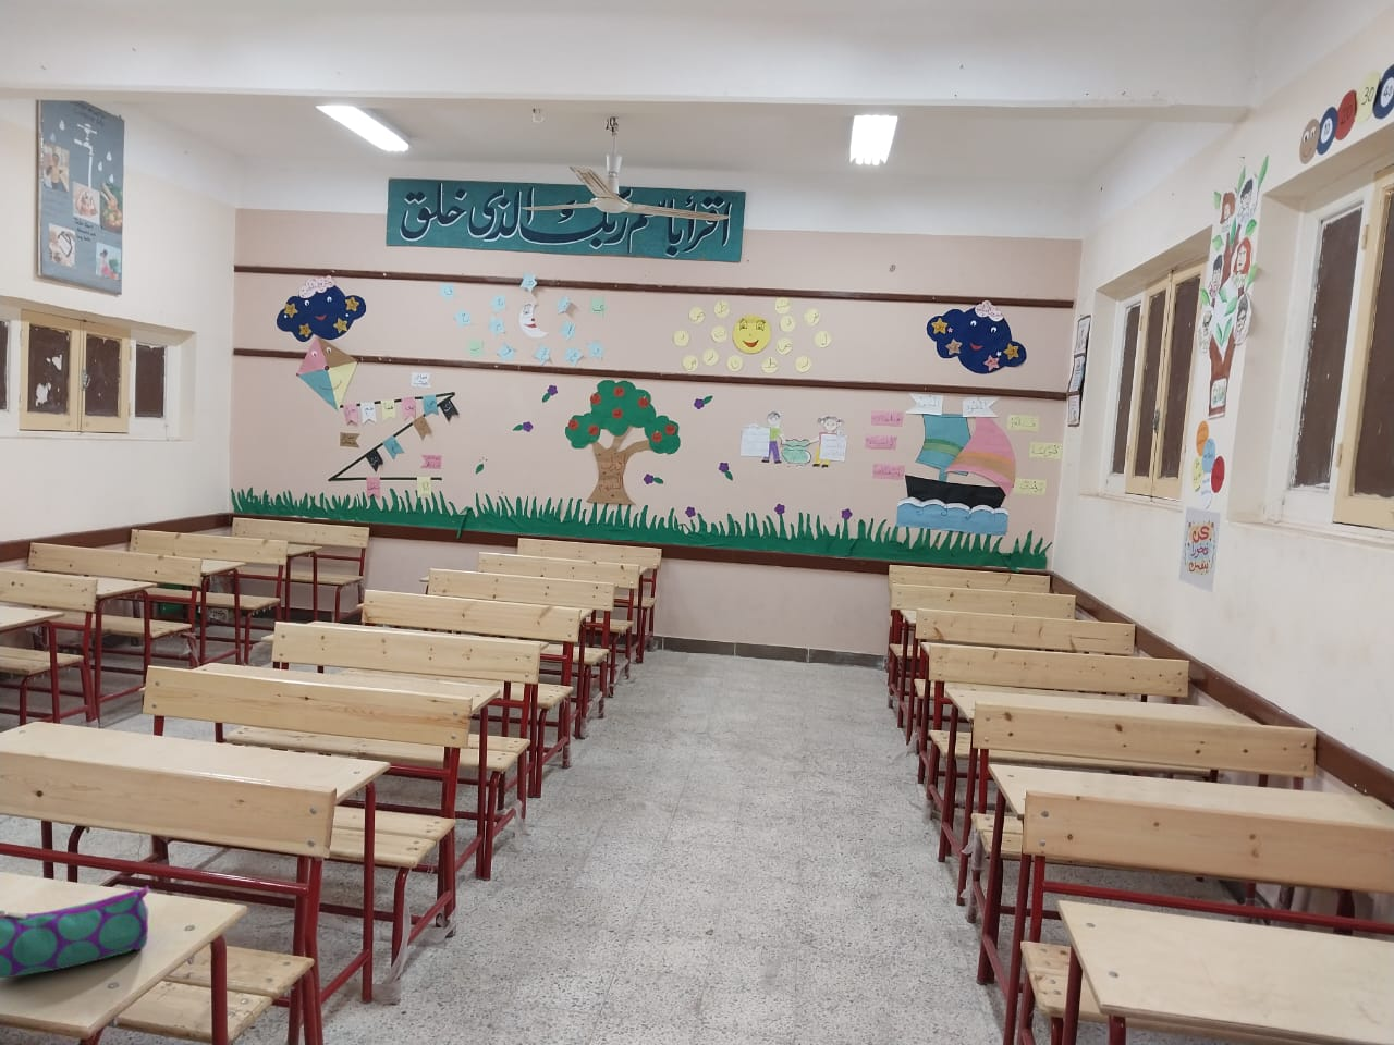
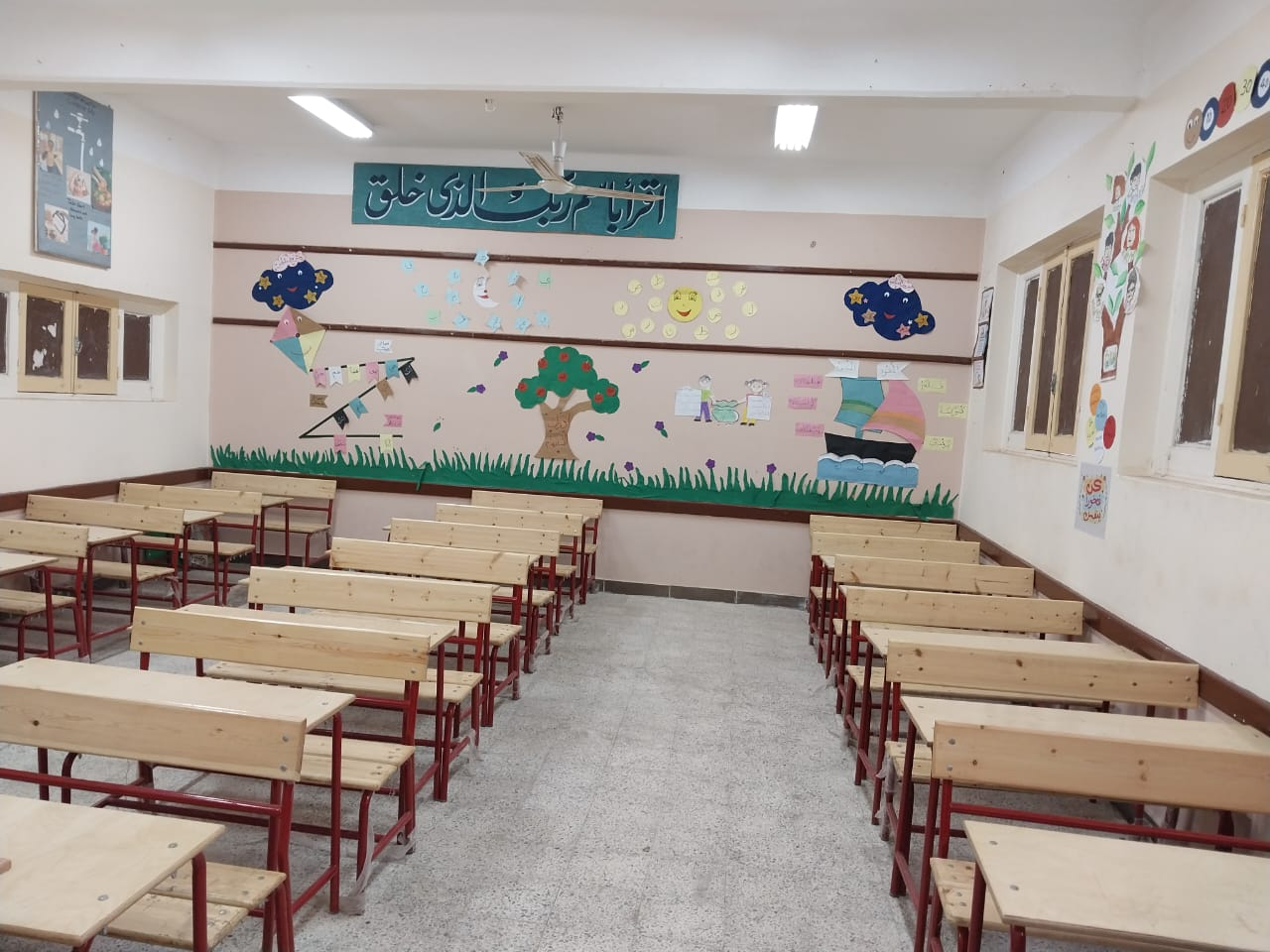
- pencil case (67, 931)
